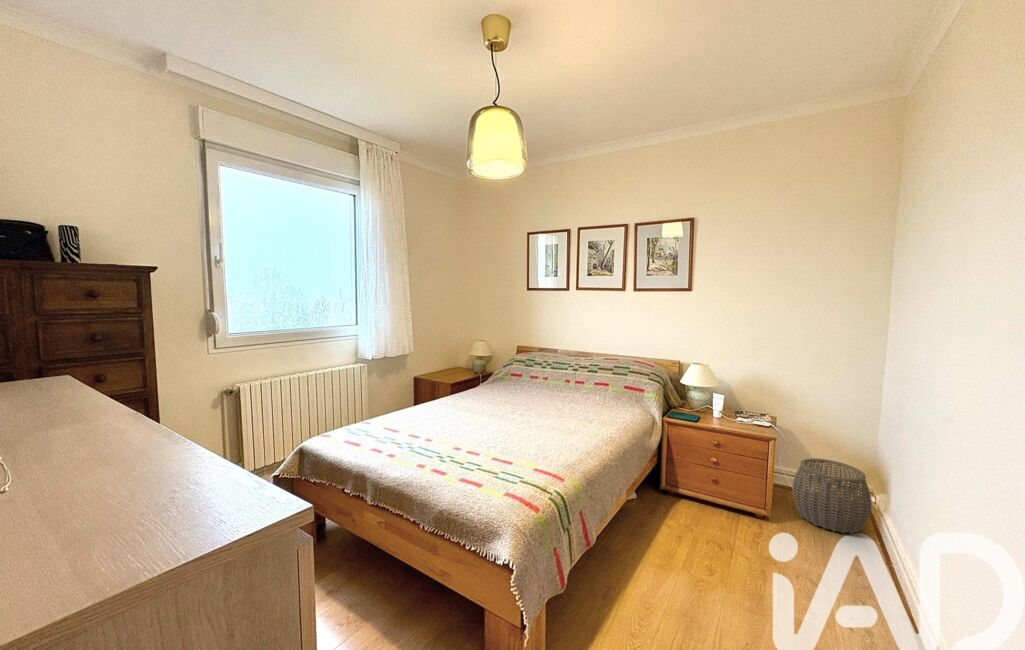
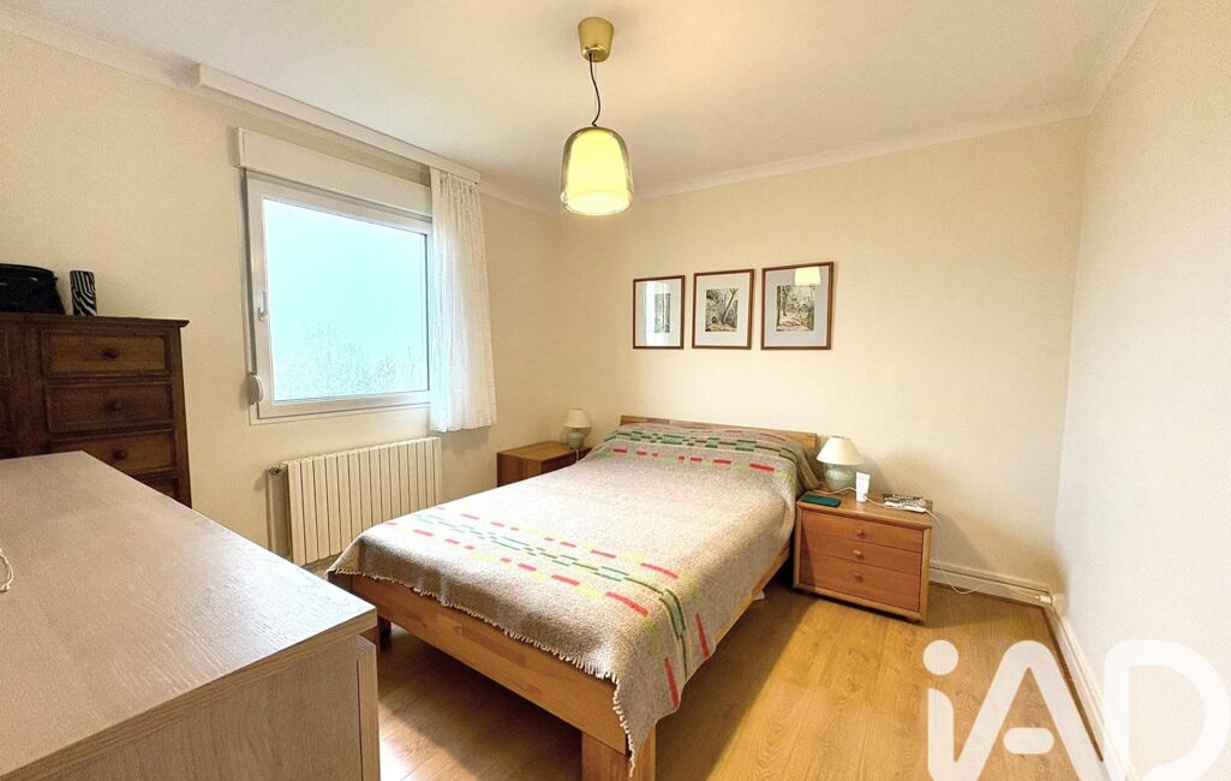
- woven basket (830, 494)
